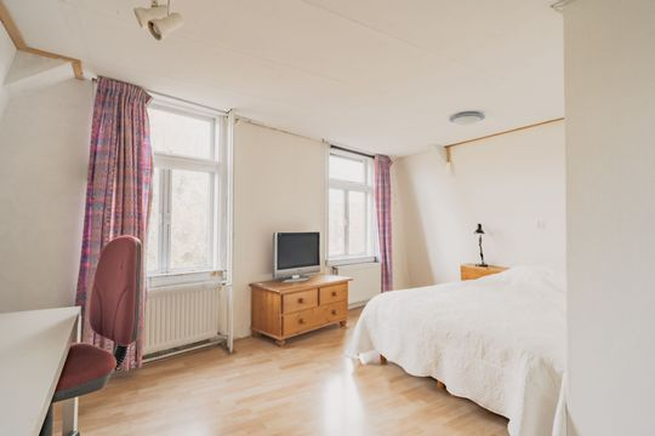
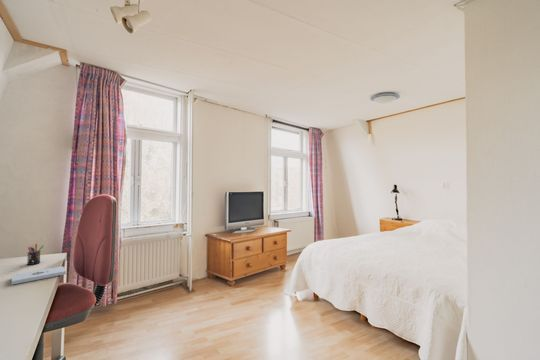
+ pen holder (35, 253)
+ notepad (39, 274)
